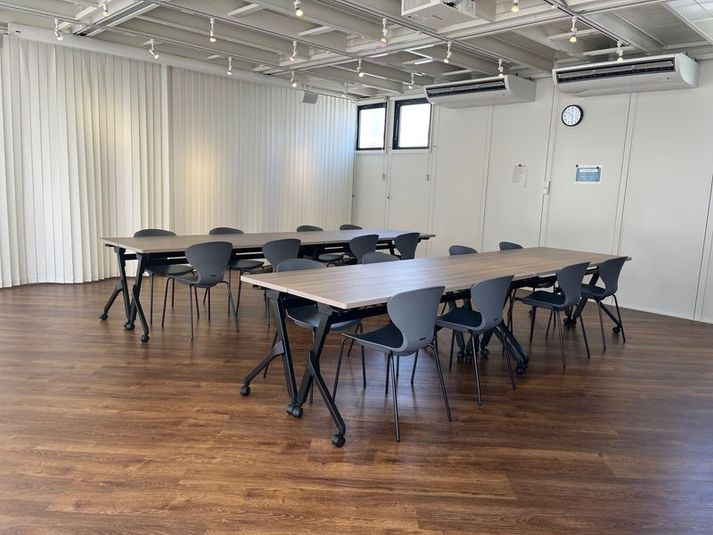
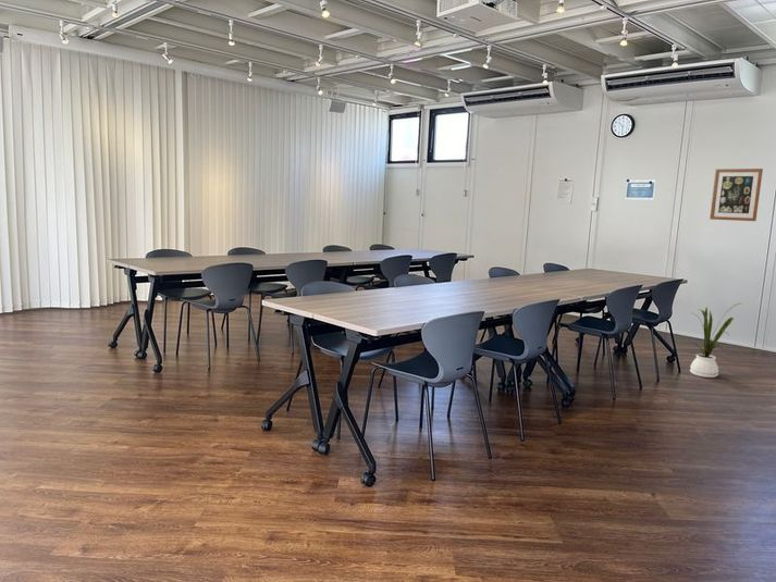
+ house plant (711, 338)
+ wall art (735, 195)
